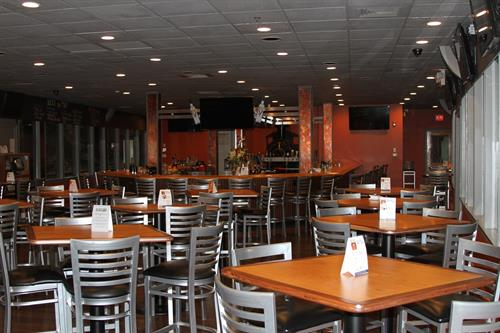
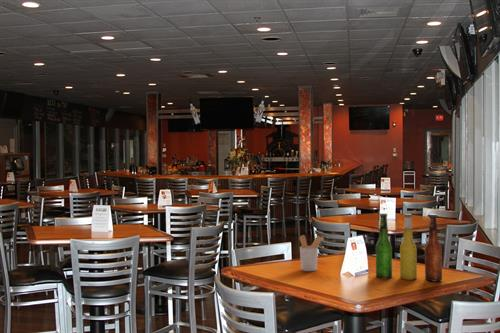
+ beer bottle (408, 246)
+ utensil holder (312, 252)
